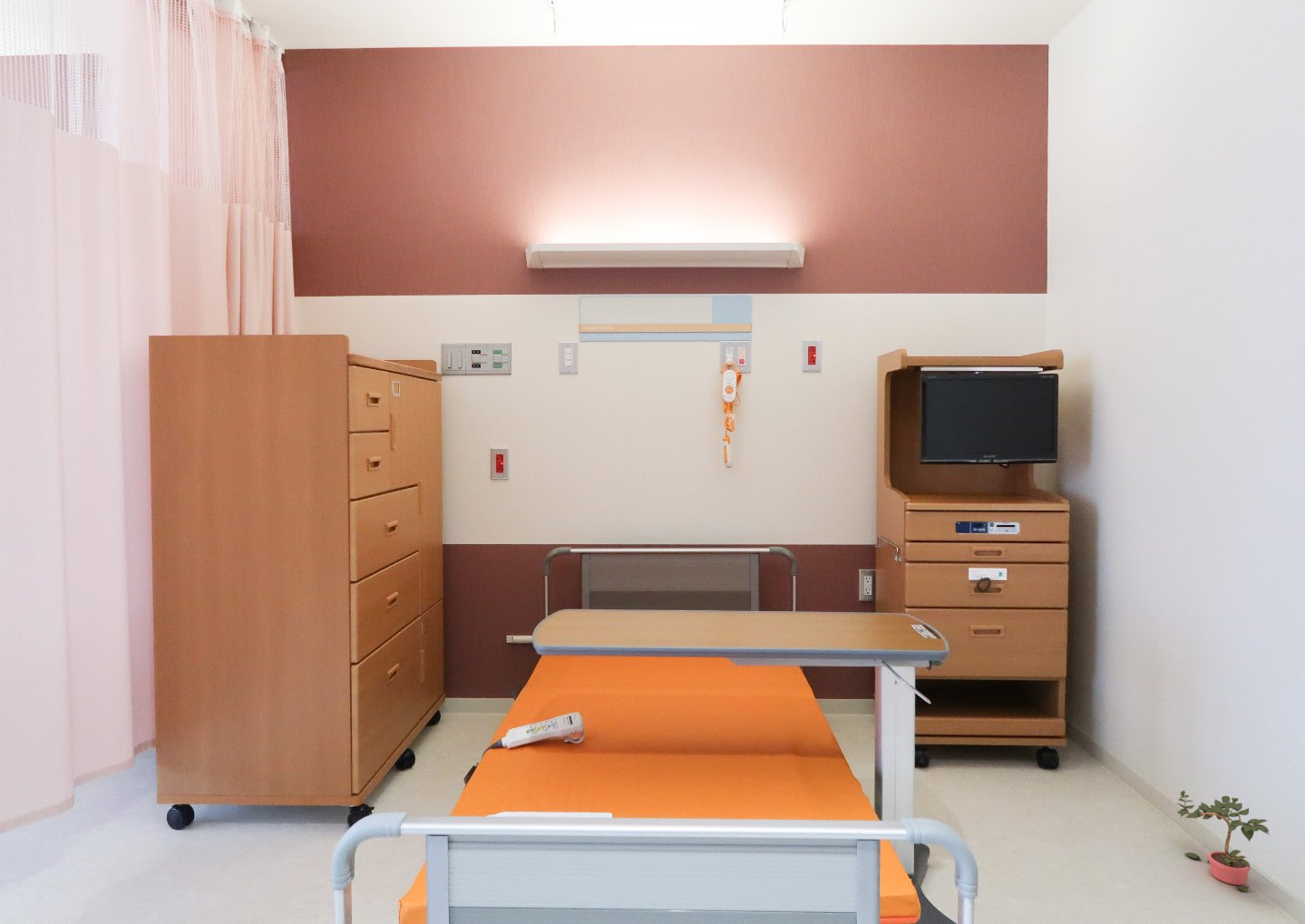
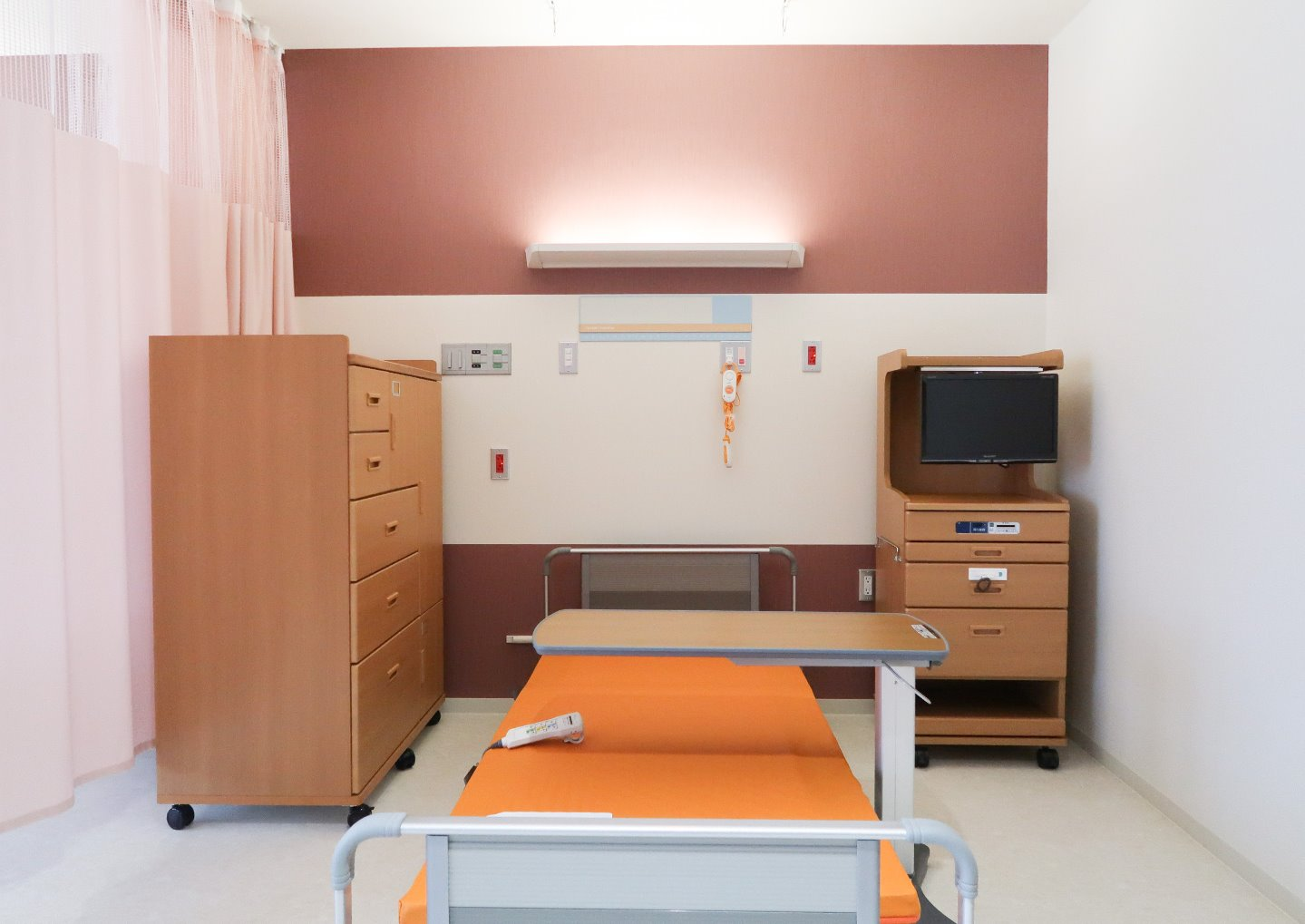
- potted plant (1227, 834)
